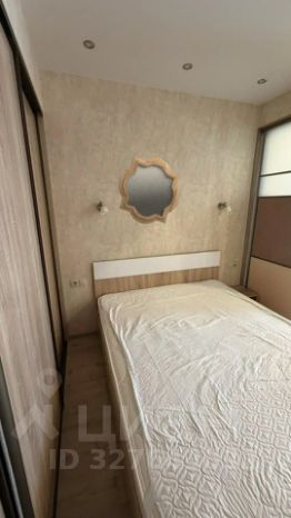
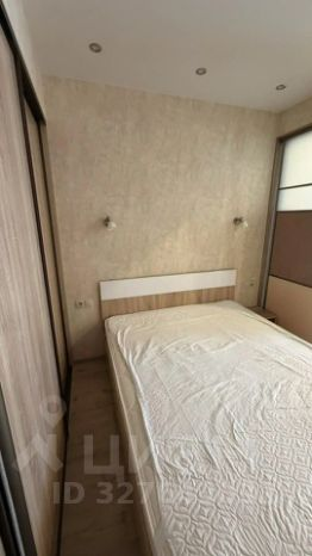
- mirror (150, 191)
